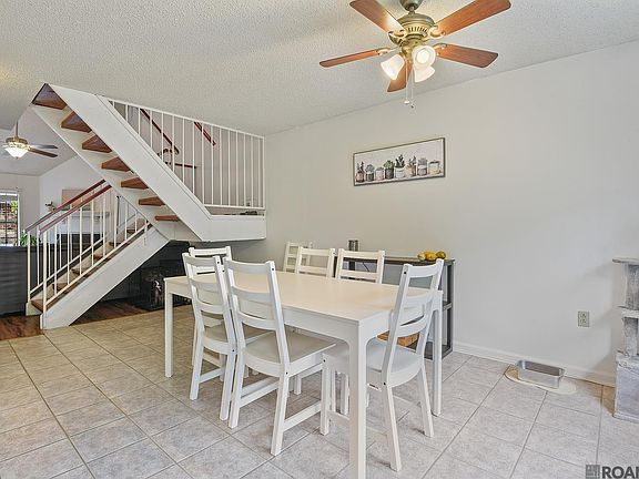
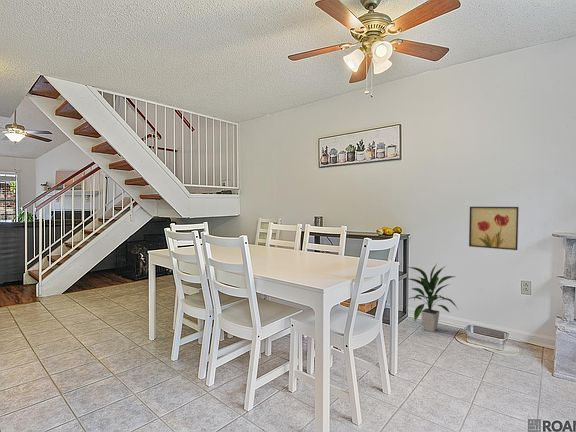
+ wall art (492, 227)
+ indoor plant (428, 295)
